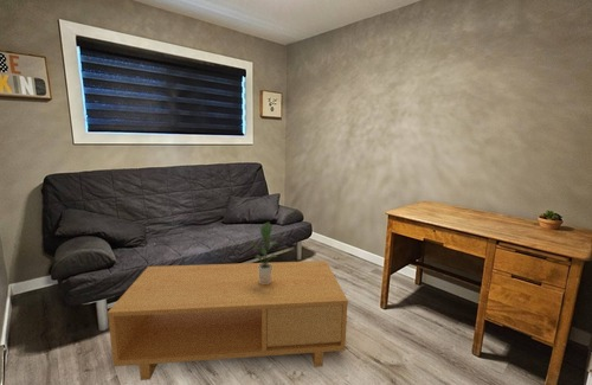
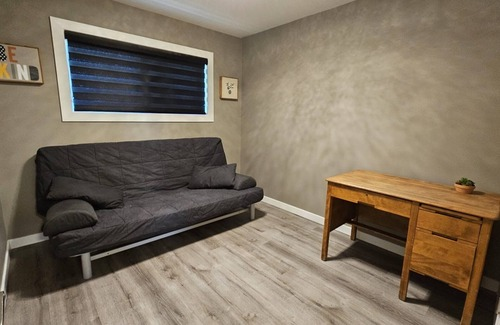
- coffee table (238, 312)
- potted plant (263, 254)
